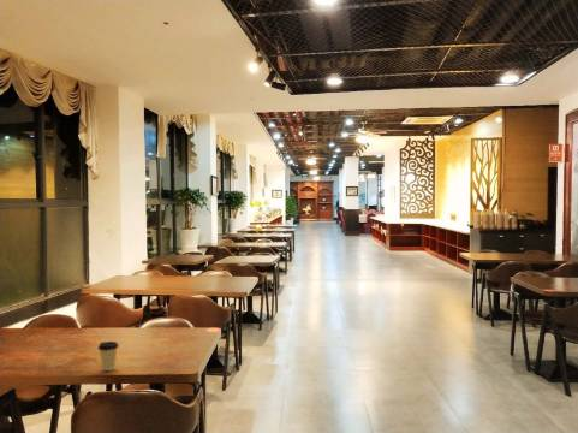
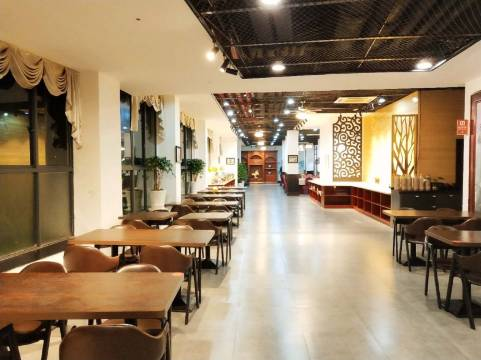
- coffee cup (108, 355)
